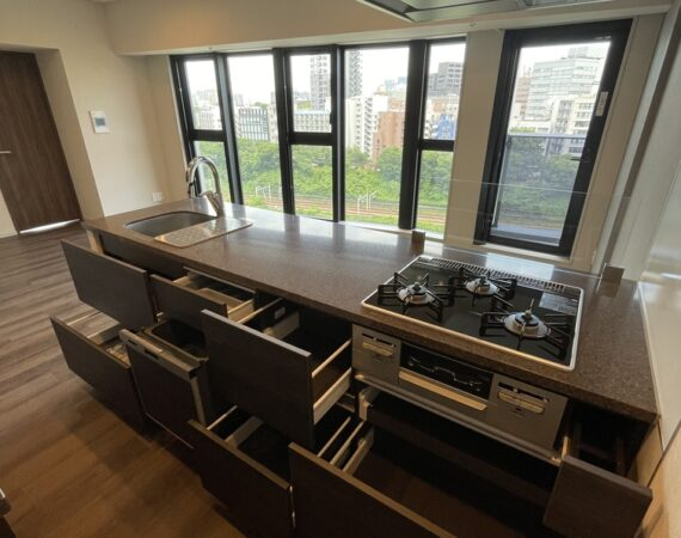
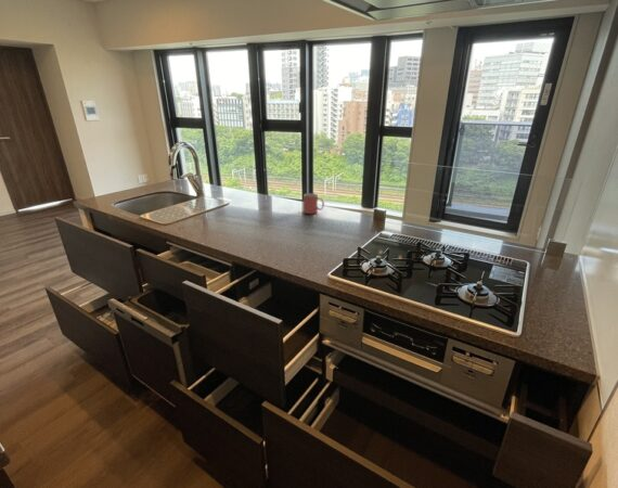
+ mug (313, 204)
